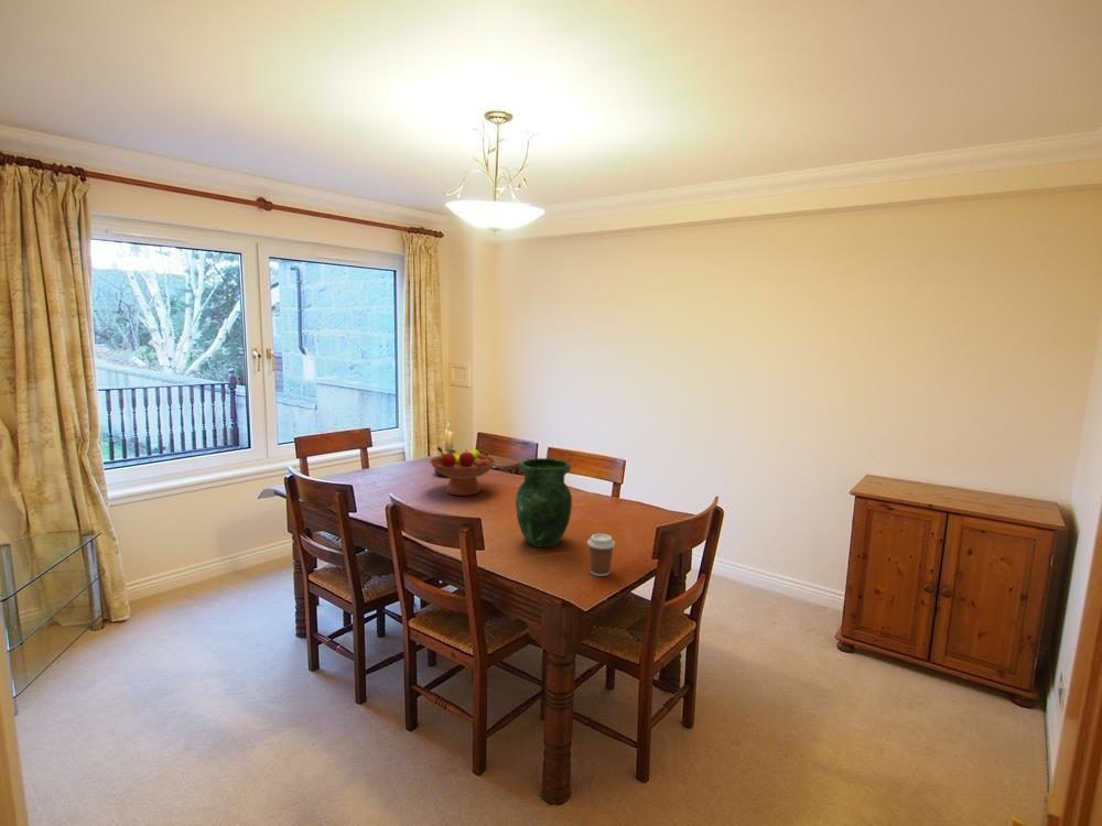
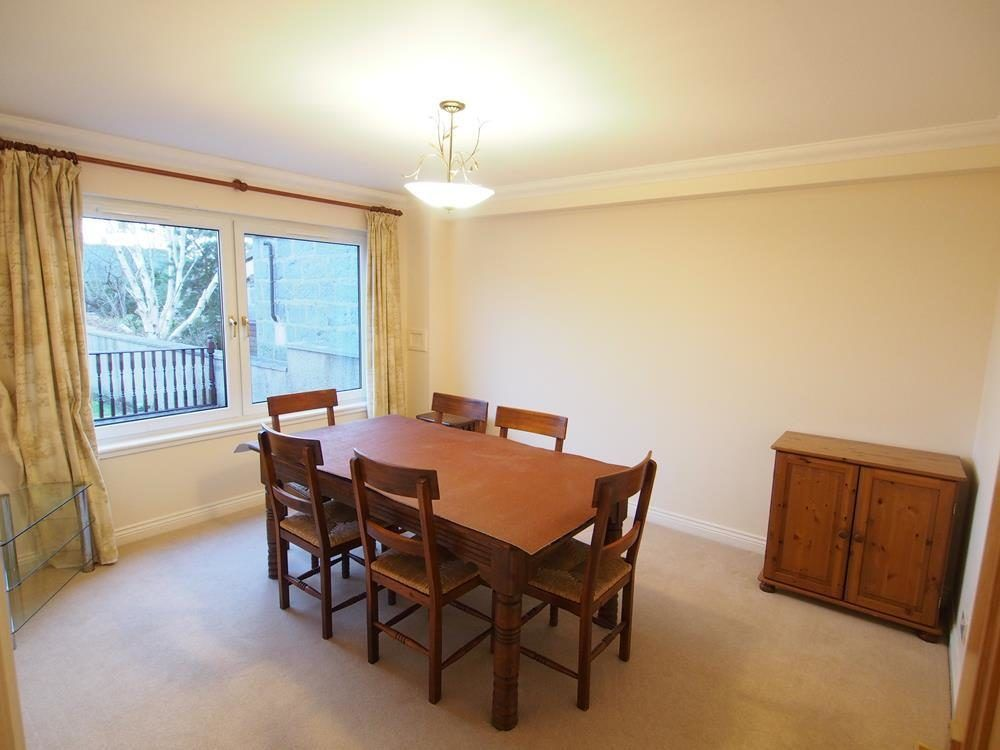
- coffee cup (601, 554)
- vase (543, 502)
- candle holder (452, 447)
- fruit bowl (463, 469)
